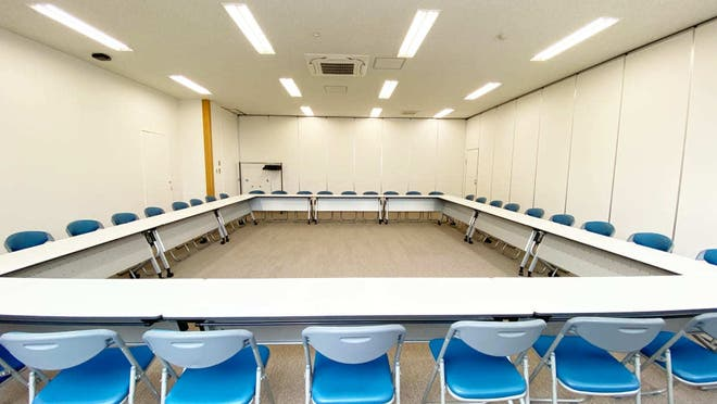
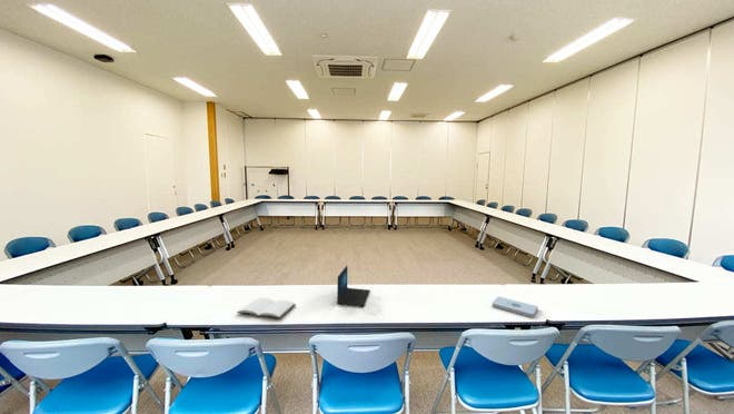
+ book (267, 307)
+ laptop (354, 288)
+ notepad (514, 306)
